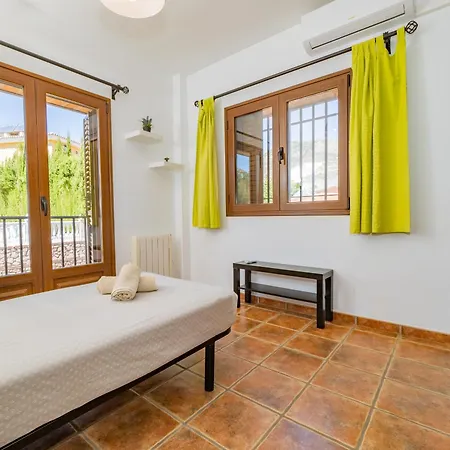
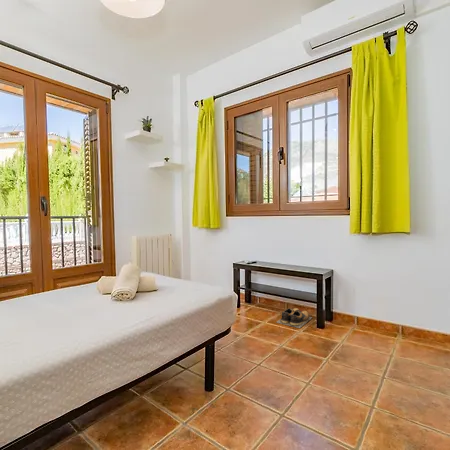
+ shoes (294, 314)
